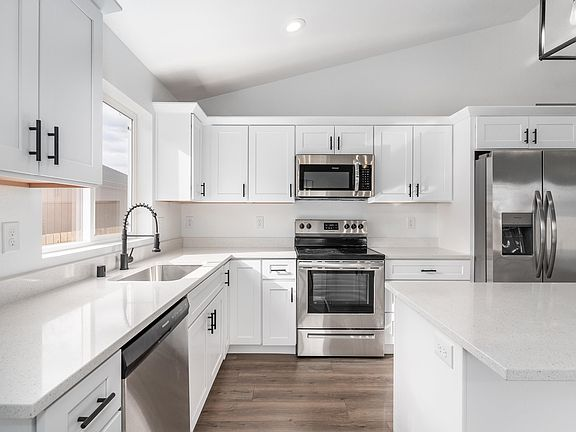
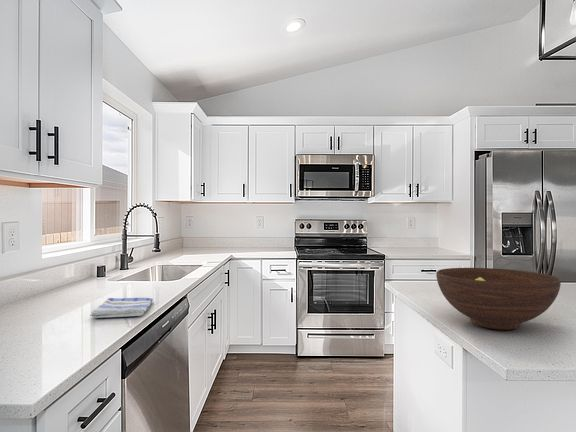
+ fruit bowl (494, 299)
+ dish towel (124, 306)
